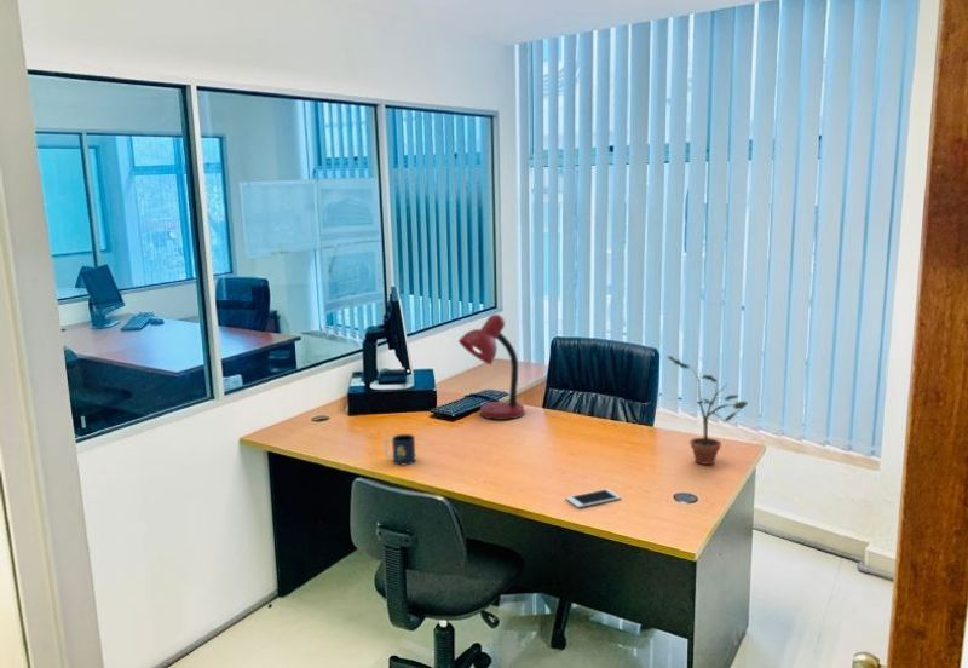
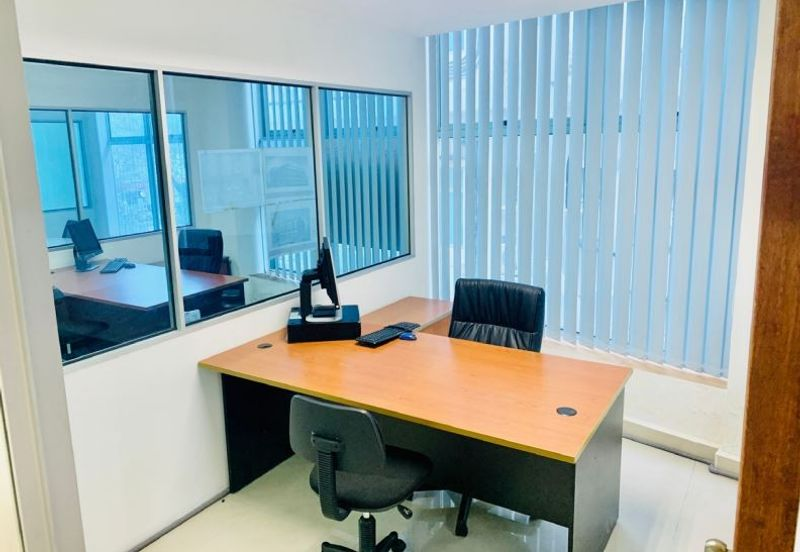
- desk lamp (490, 363)
- cell phone (593, 497)
- potted plant (702, 411)
- mug (399, 449)
